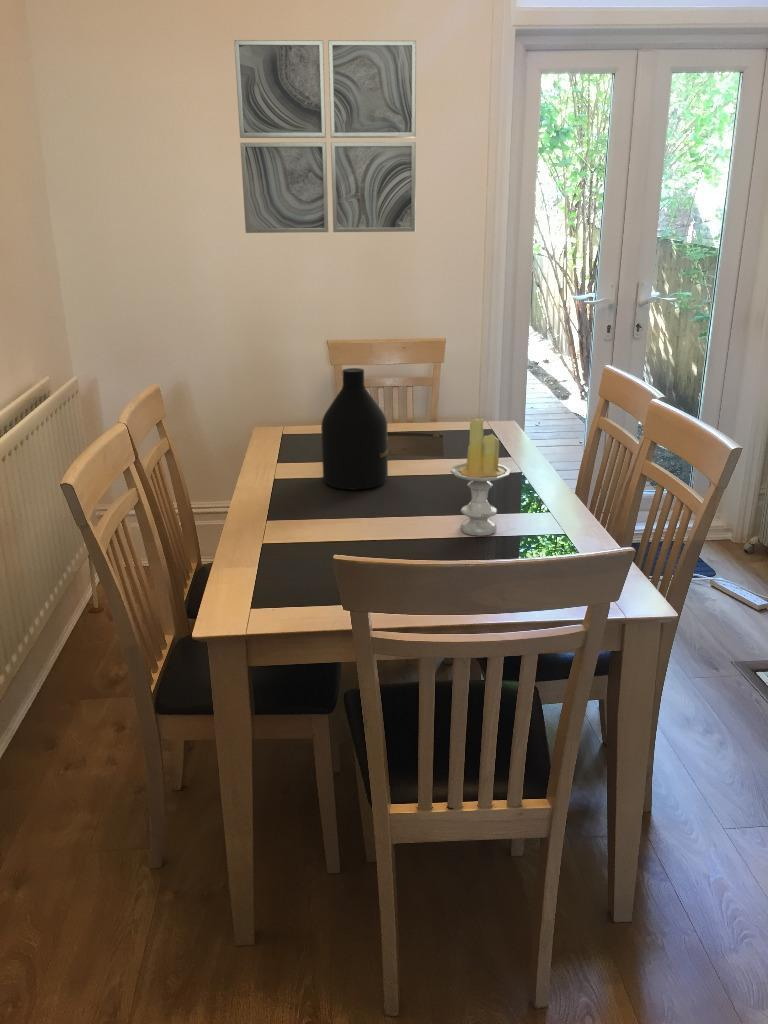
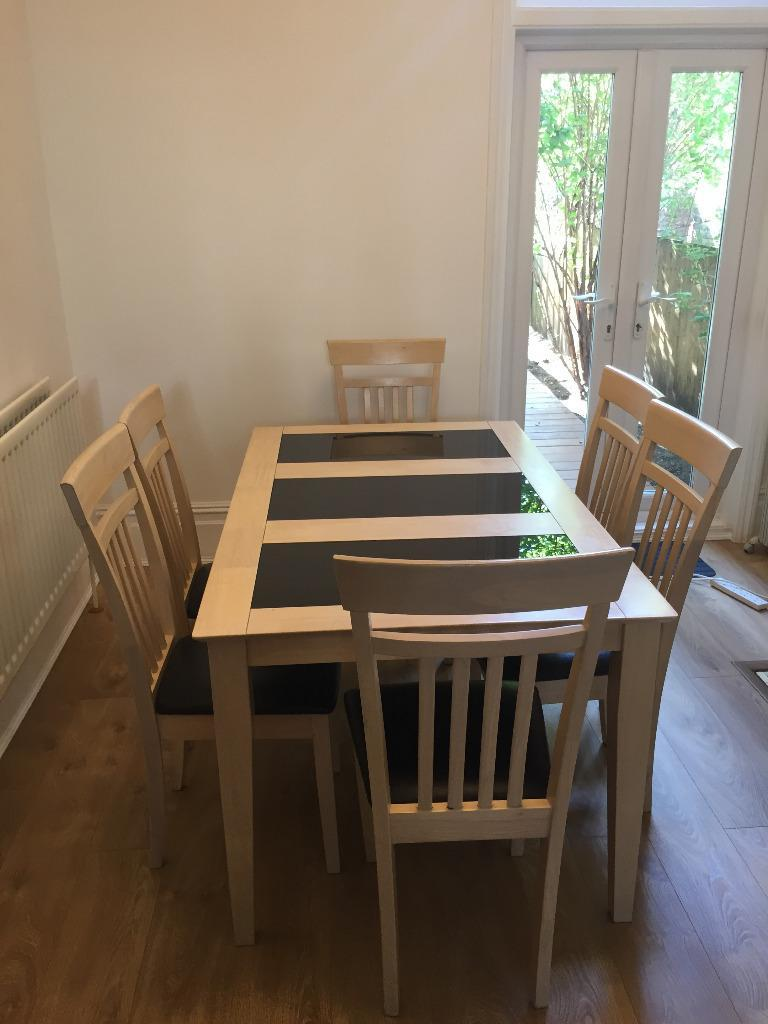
- bottle (354, 426)
- candle (480, 474)
- wall art (325, 142)
